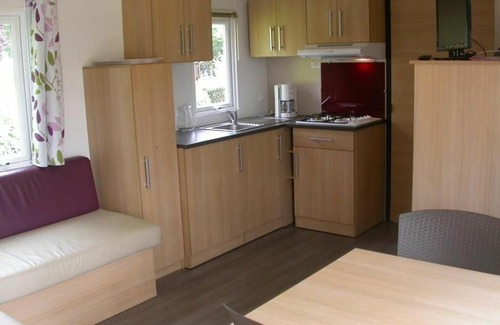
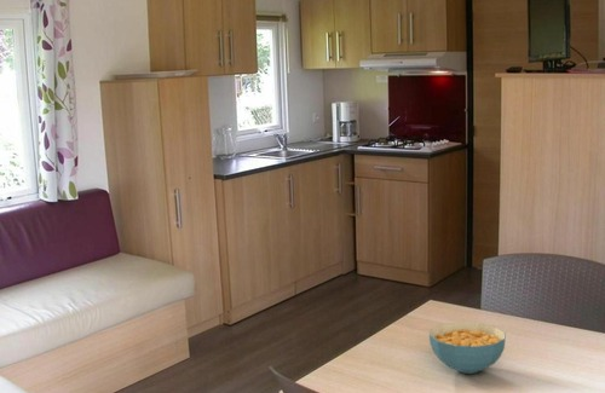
+ cereal bowl (467, 351)
